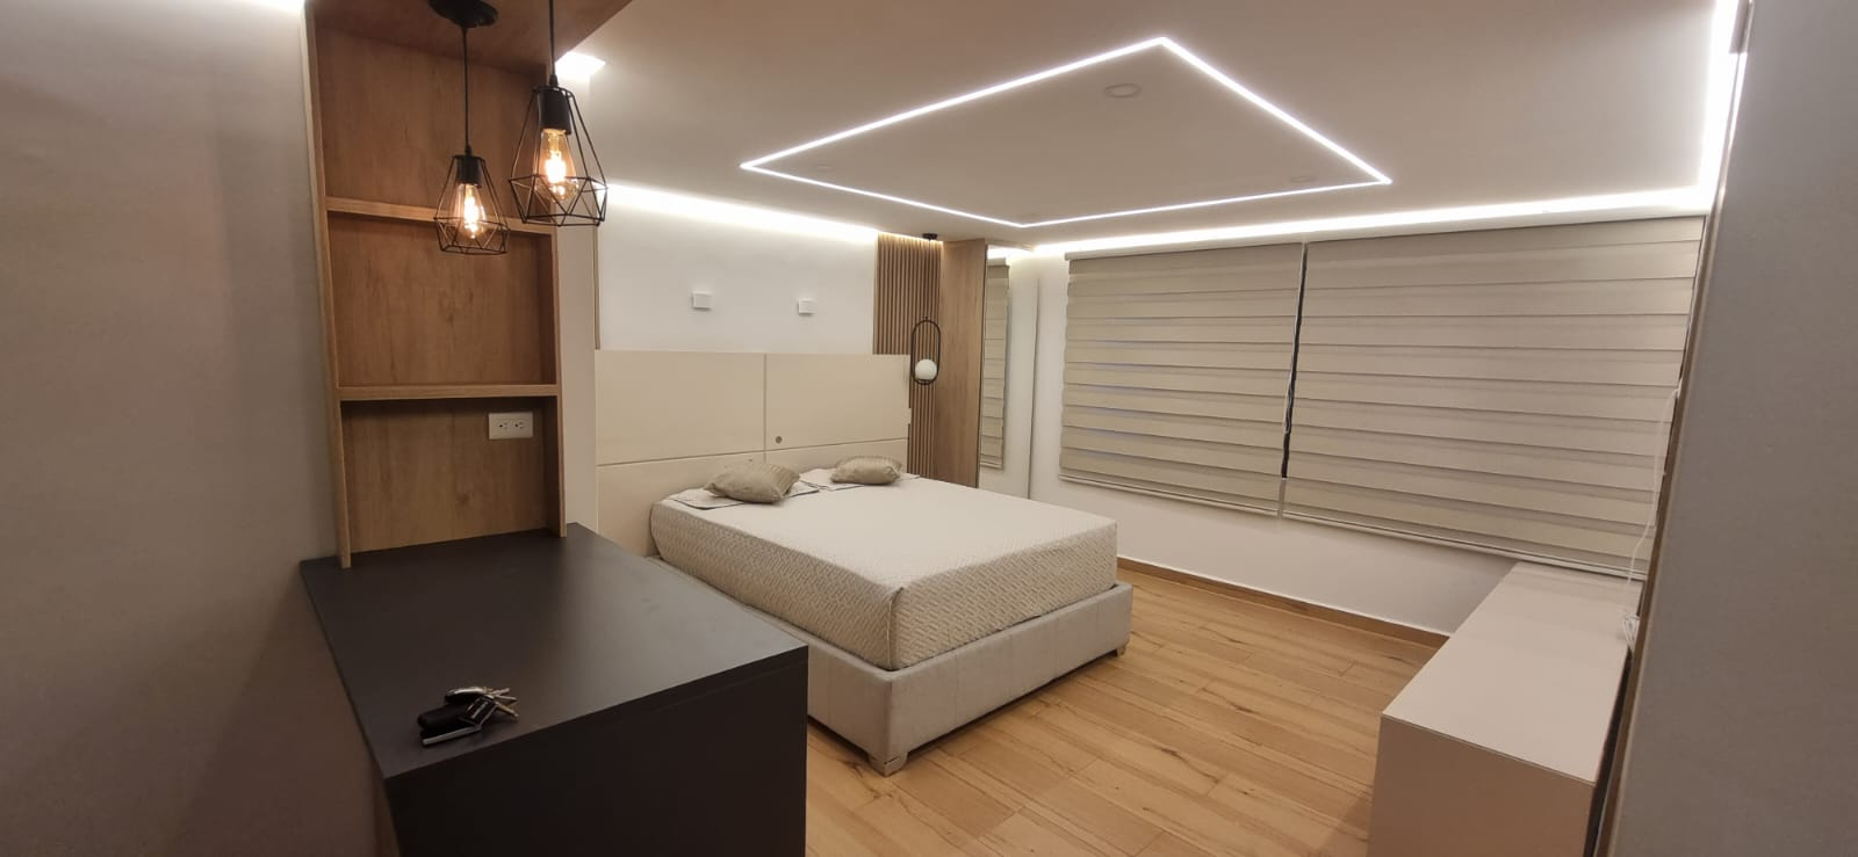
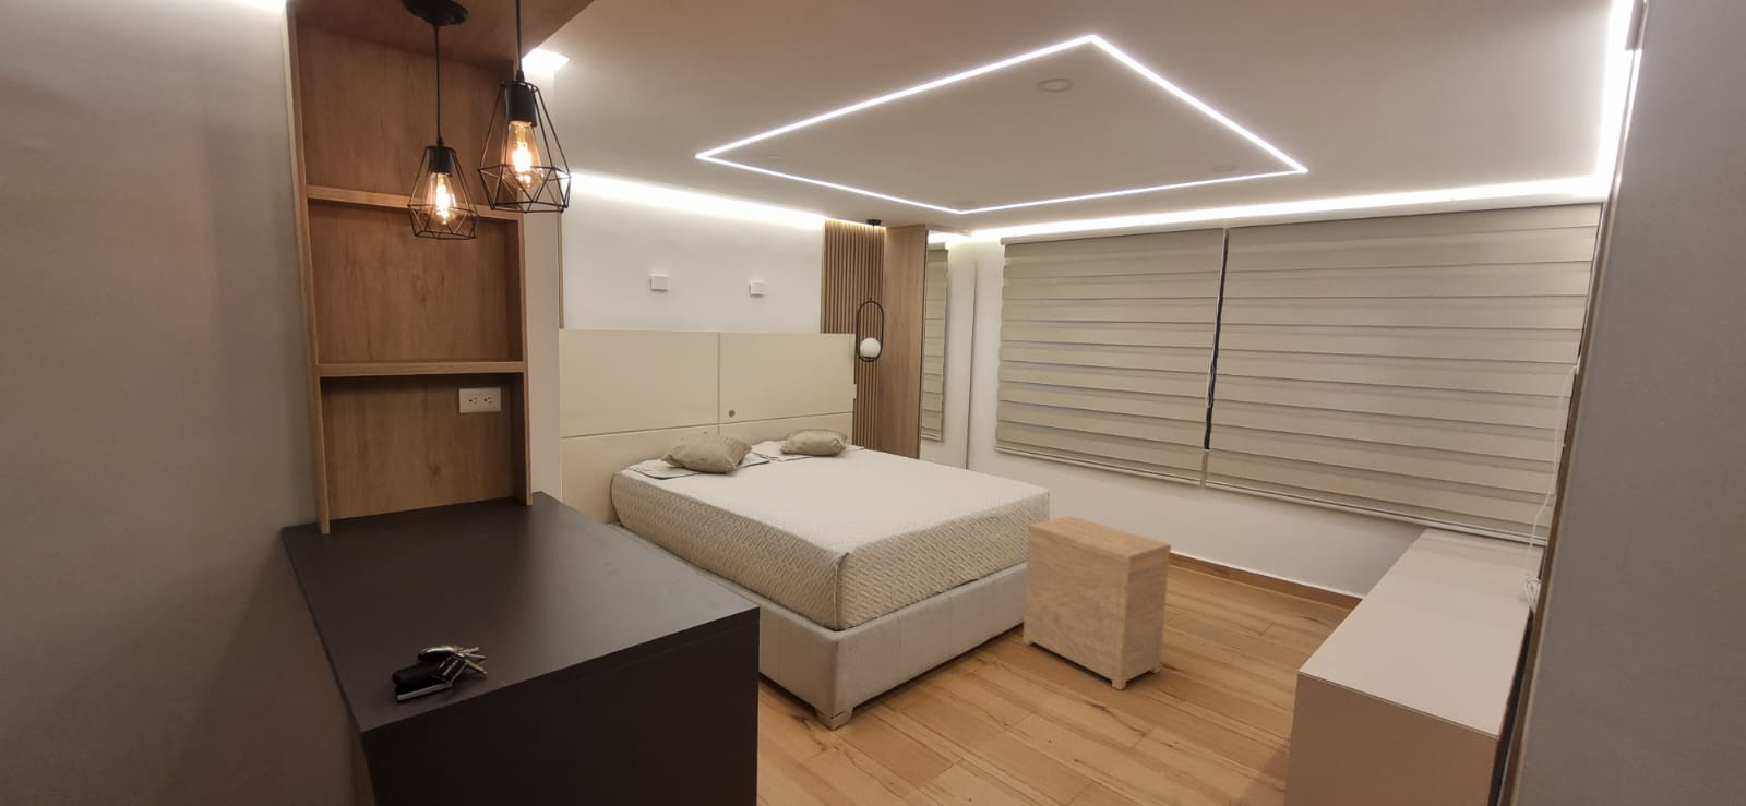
+ side table (1096, 594)
